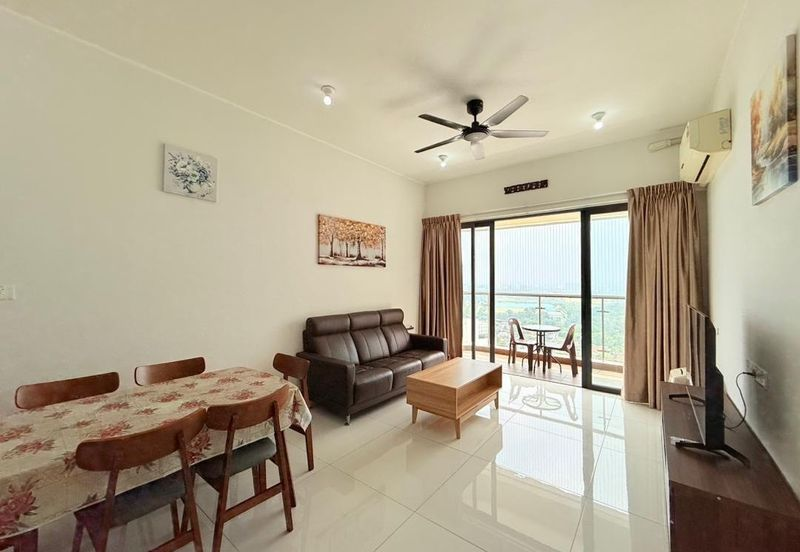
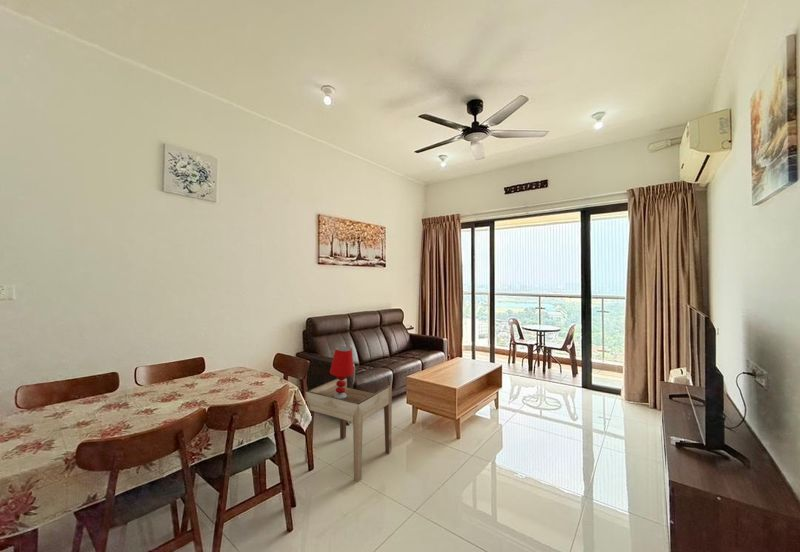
+ side table (349, 420)
+ table lamp (340, 372)
